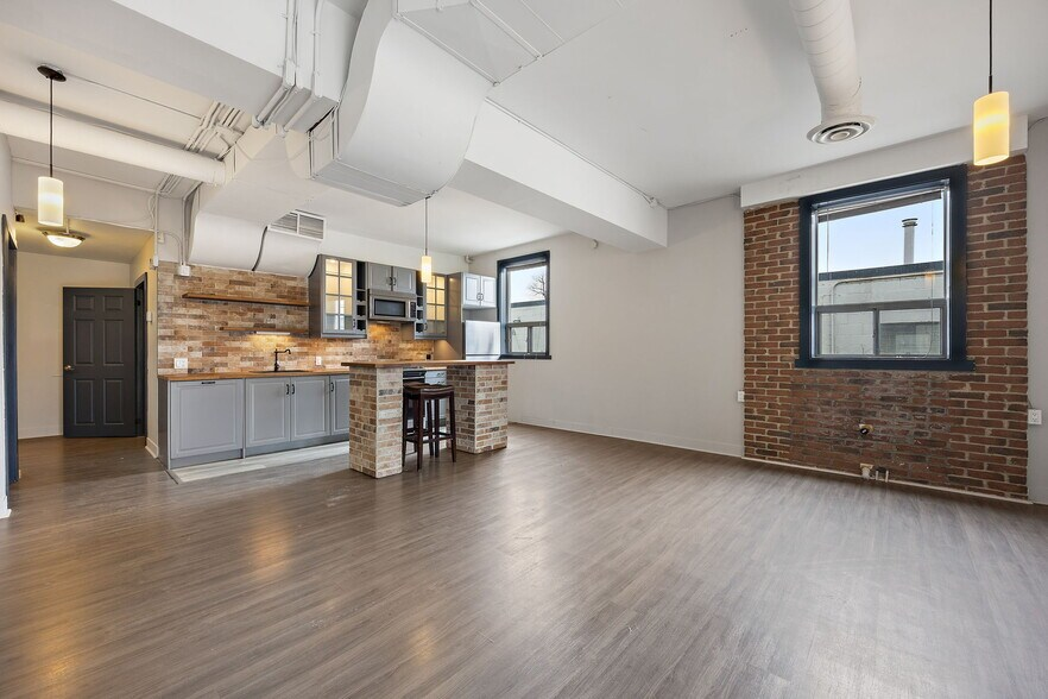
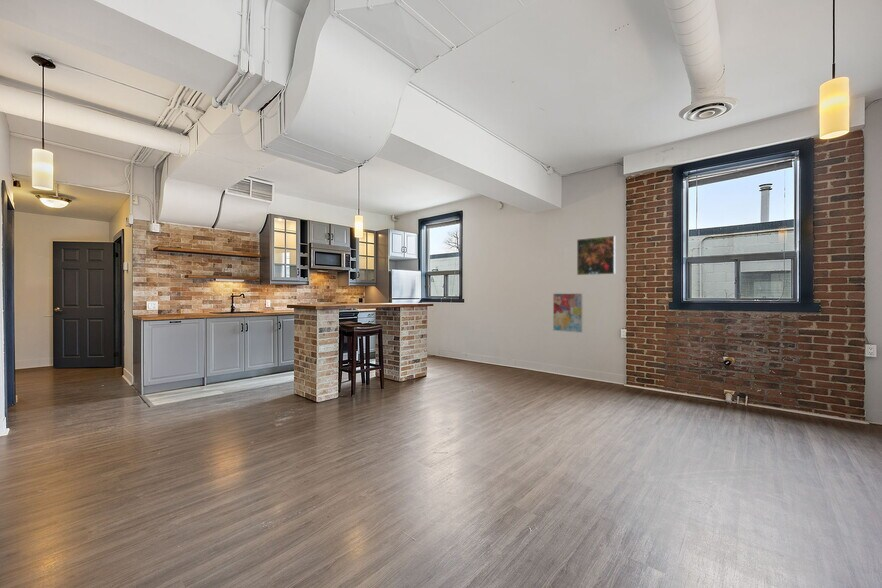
+ wall art (567, 312)
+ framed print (595, 256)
